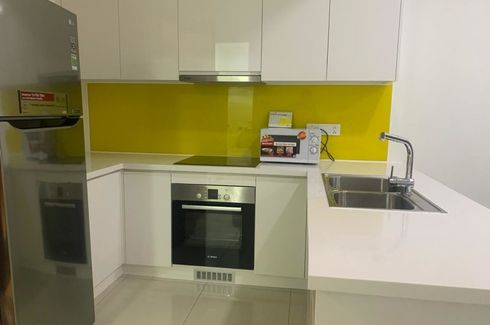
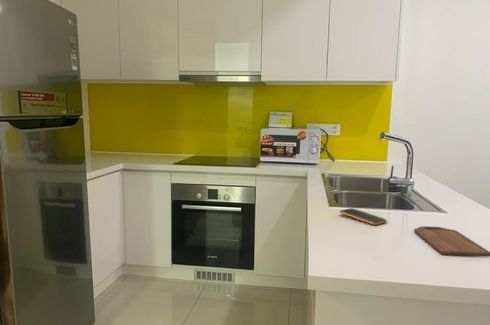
+ smartphone (362, 216)
+ cutting board (446, 239)
